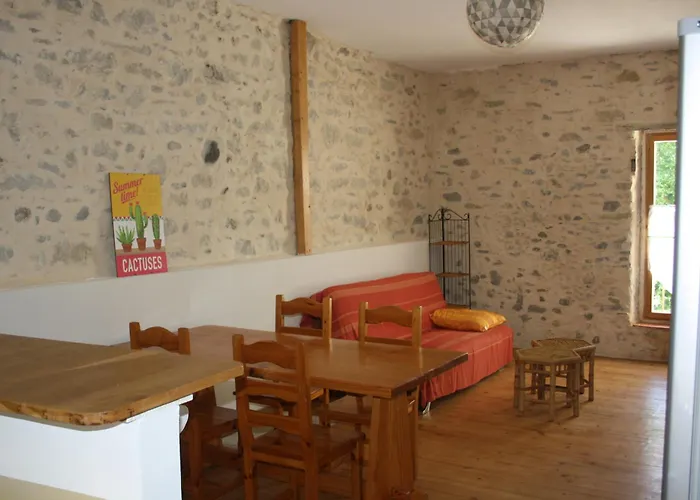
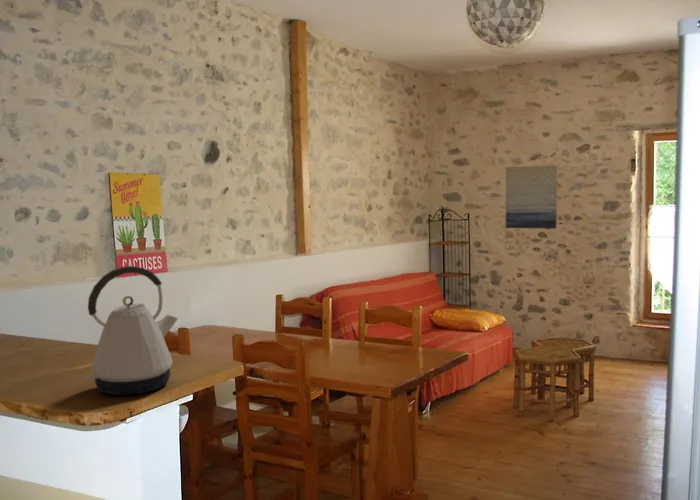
+ kettle (133, 326)
+ wall art (530, 197)
